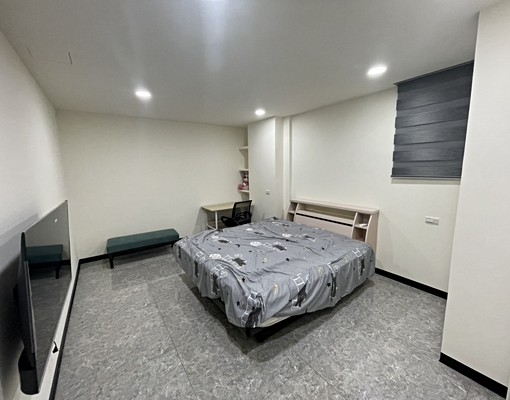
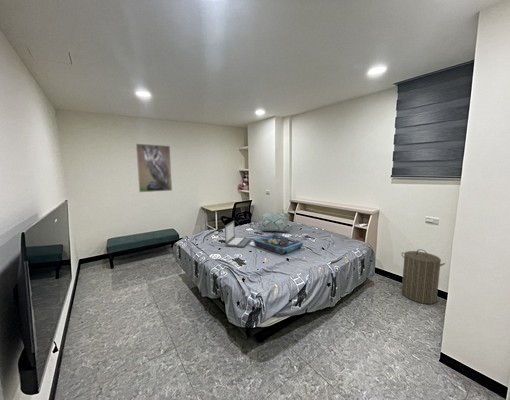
+ decorative pillow (274, 221)
+ laundry hamper (420, 273)
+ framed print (154, 168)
+ laptop (234, 233)
+ serving tray (277, 243)
